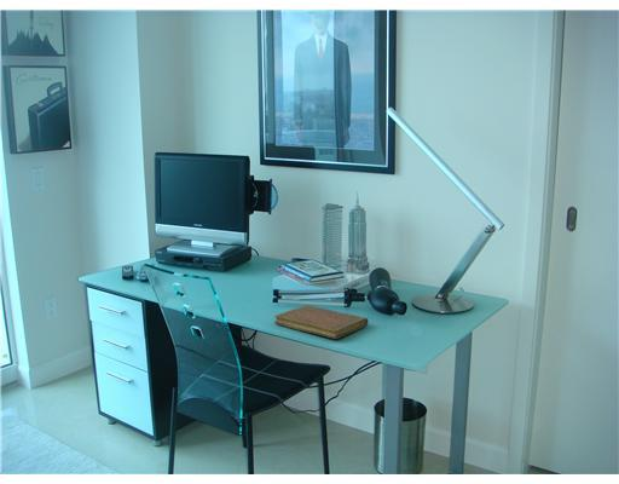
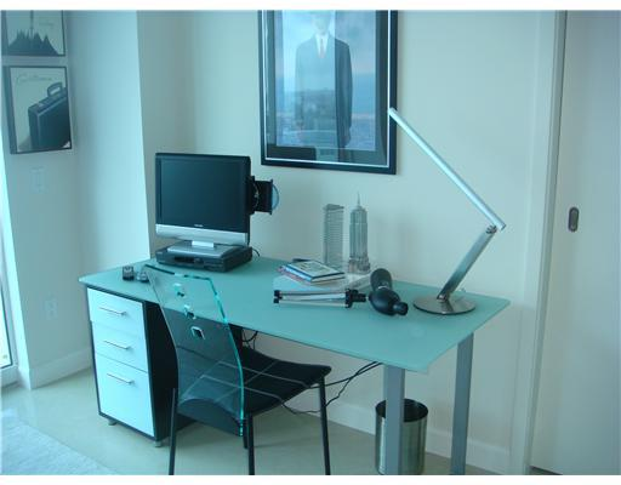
- notebook (320, 319)
